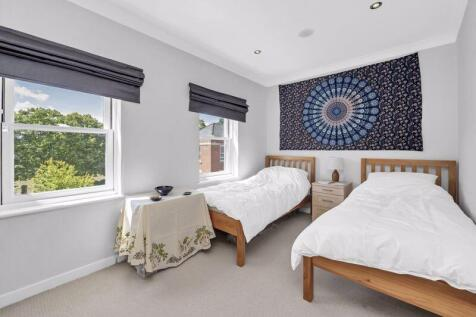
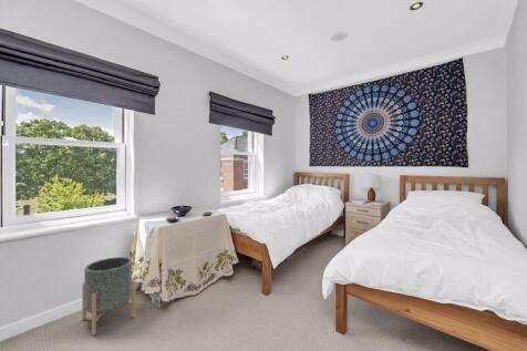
+ planter (108, 290)
